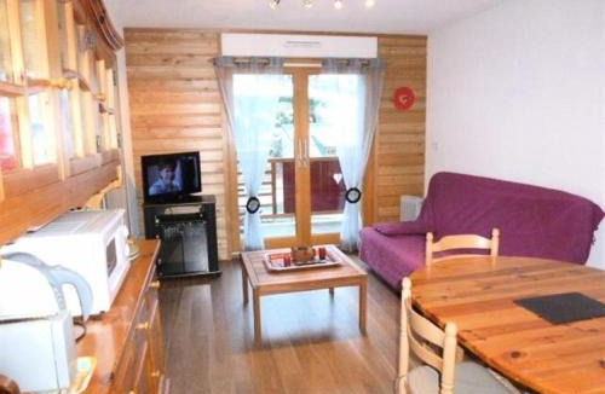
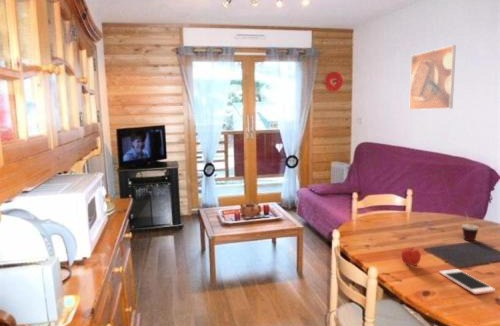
+ cup (468, 226)
+ cell phone (465, 280)
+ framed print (430, 80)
+ fruit (410, 256)
